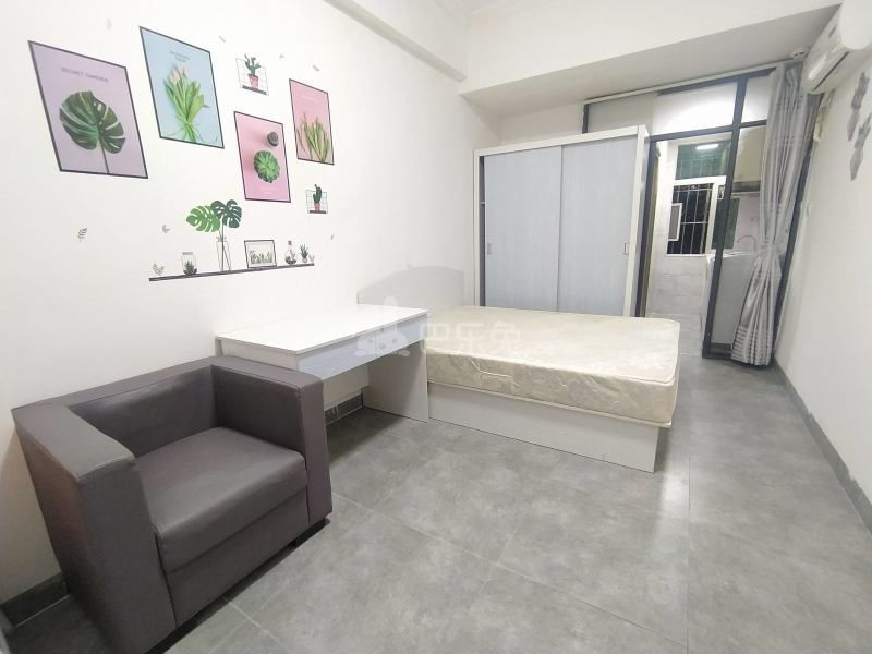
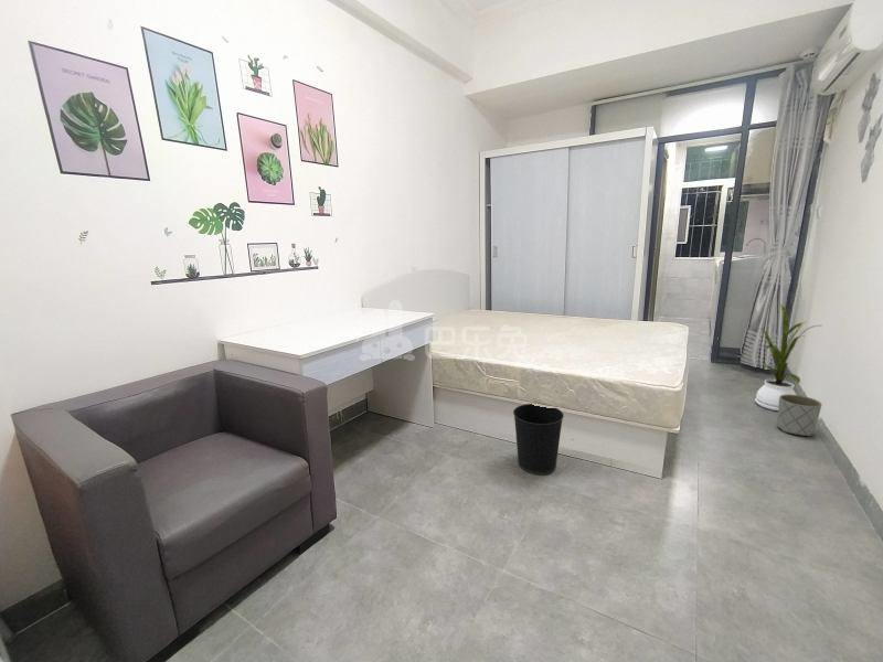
+ wastebasket (536, 438)
+ house plant (783, 357)
+ planter (797, 415)
